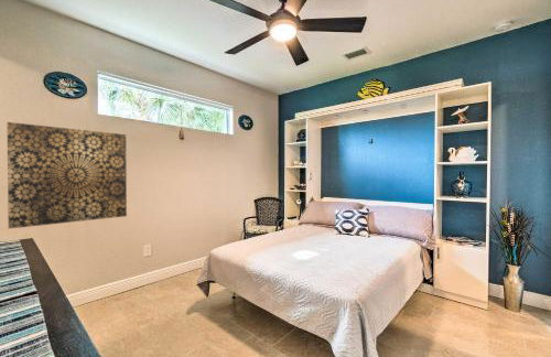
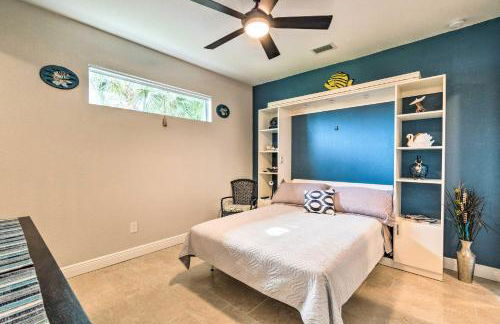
- wall art (74, 175)
